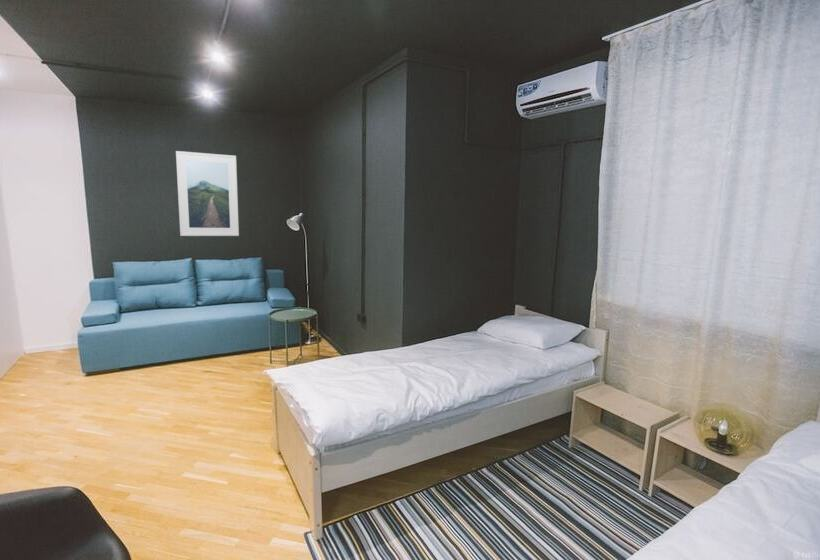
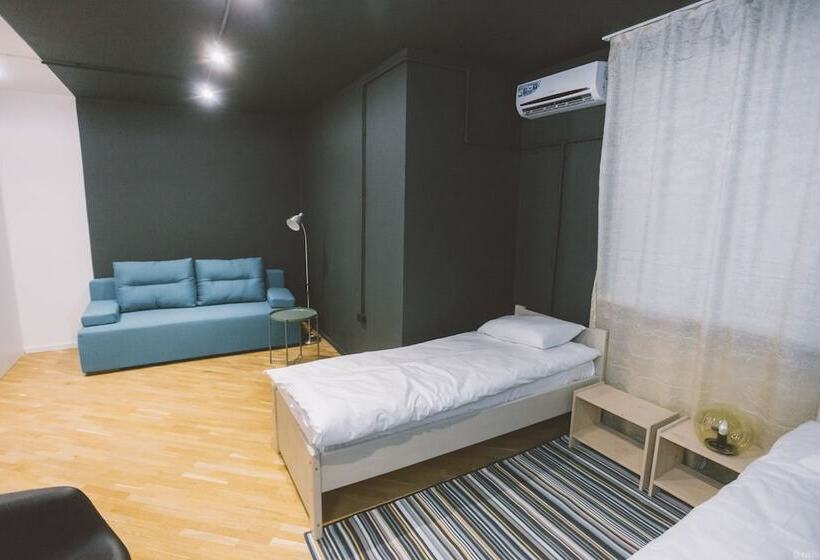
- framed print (208, 195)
